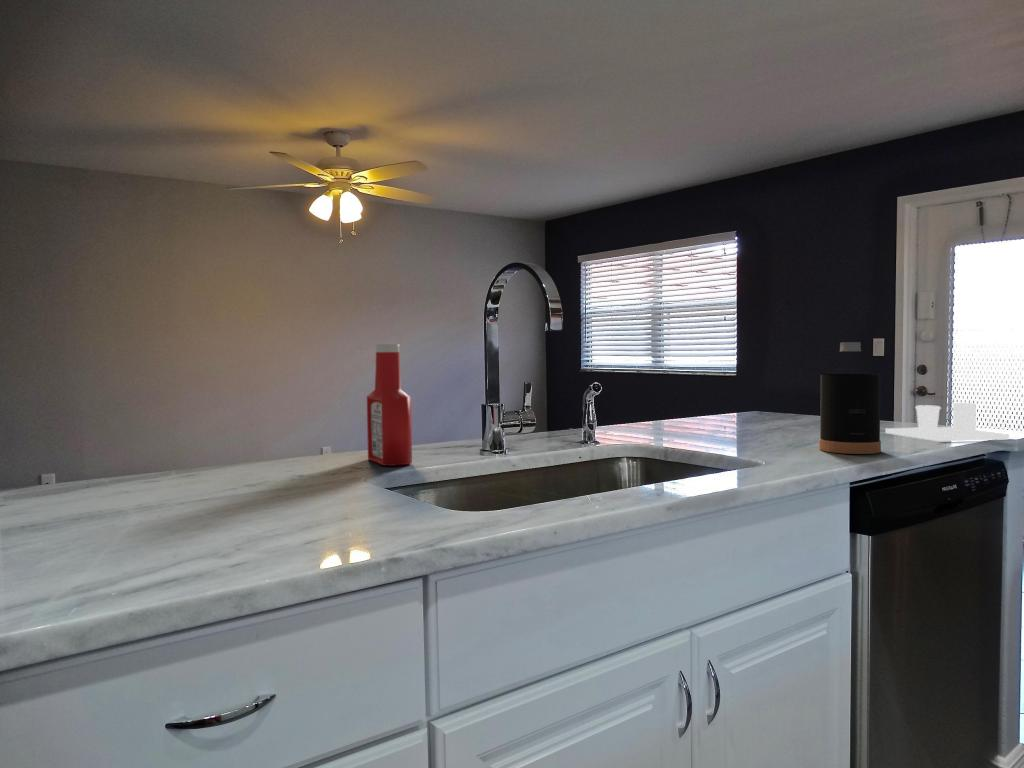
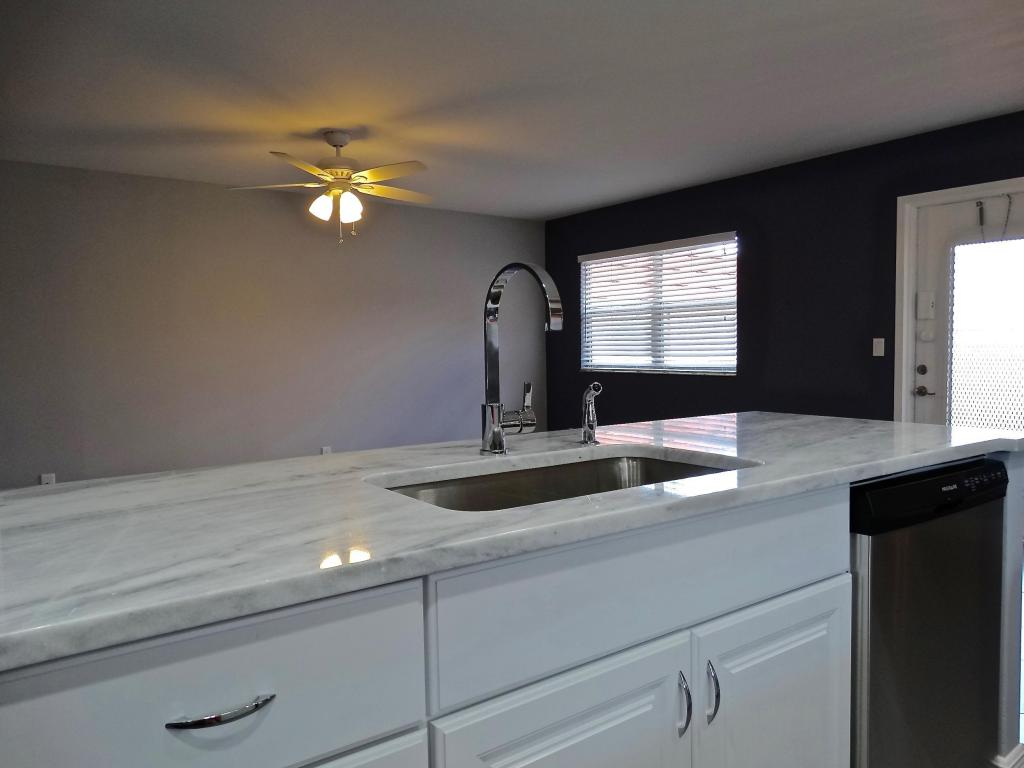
- soap bottle (388, 403)
- bottle (849, 396)
- salt and pepper shaker set (938, 417)
